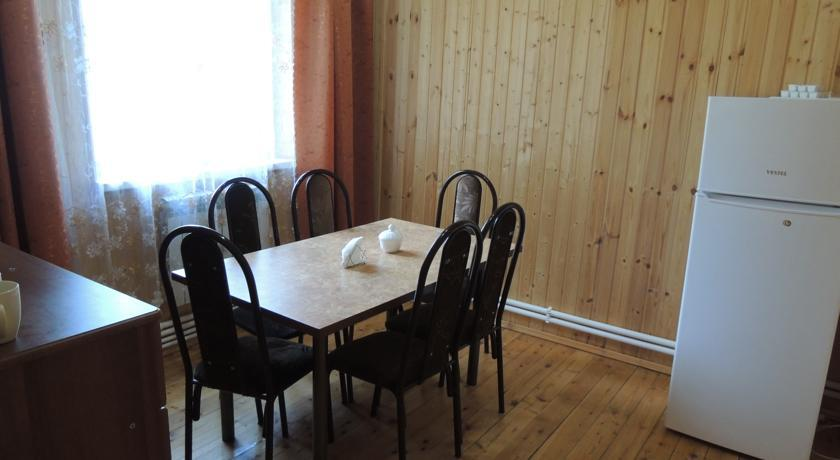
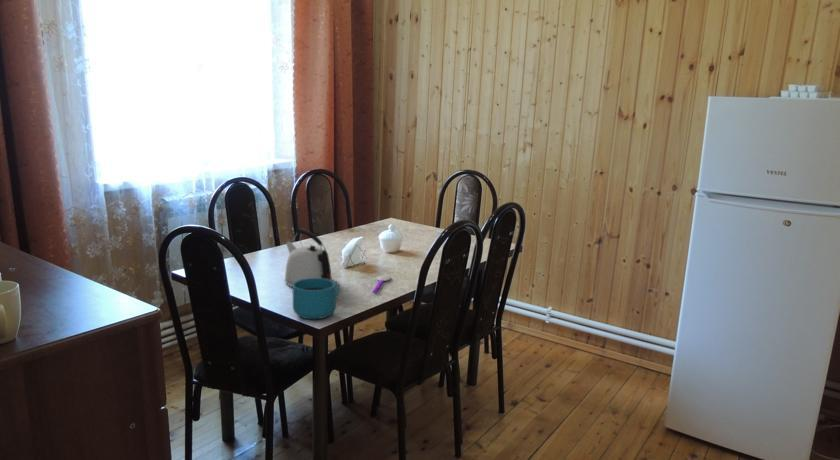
+ spoon (380, 282)
+ cup (319, 297)
+ kettle (307, 255)
